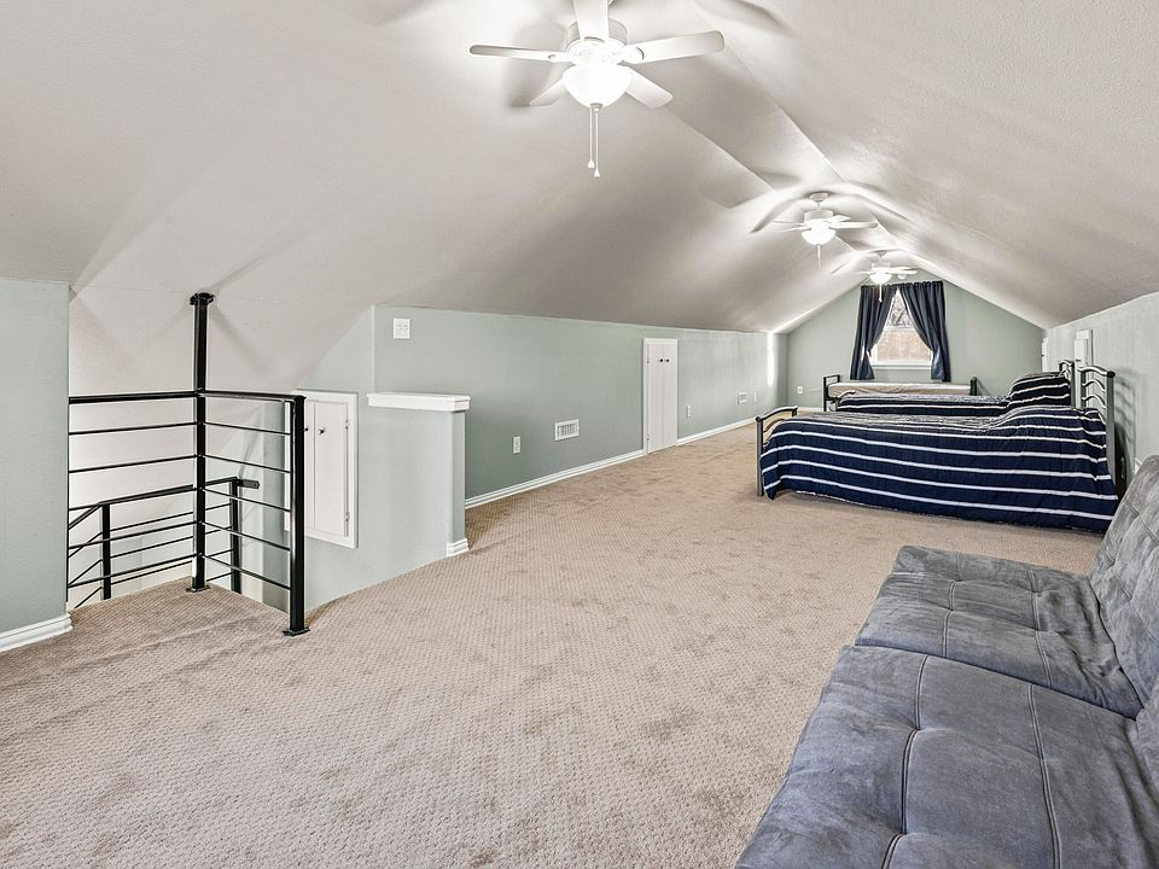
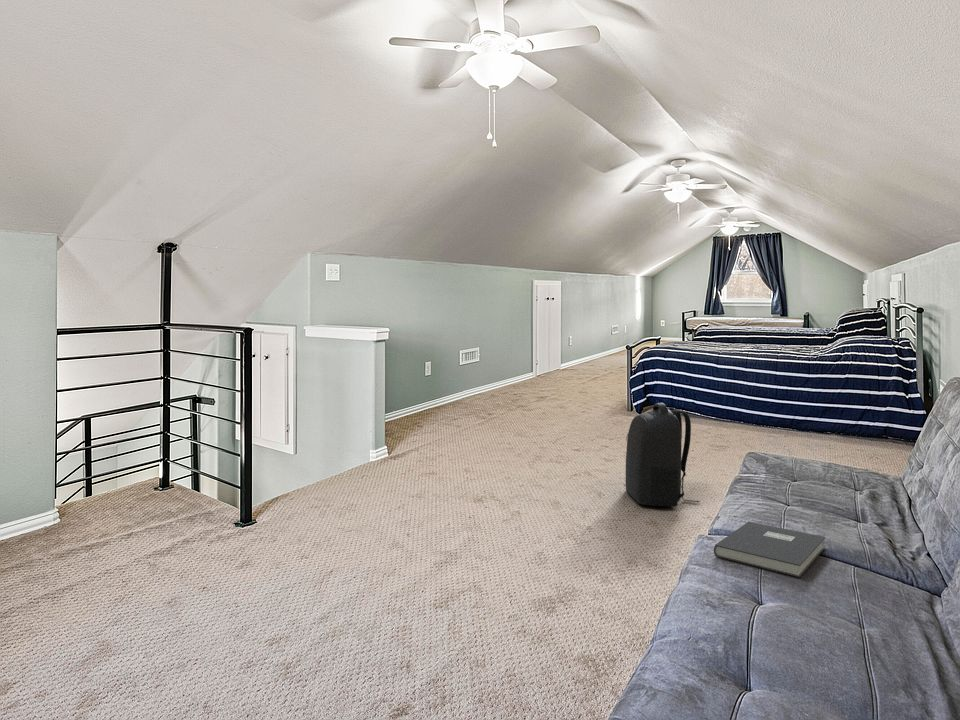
+ backpack (662, 450)
+ book (770, 546)
